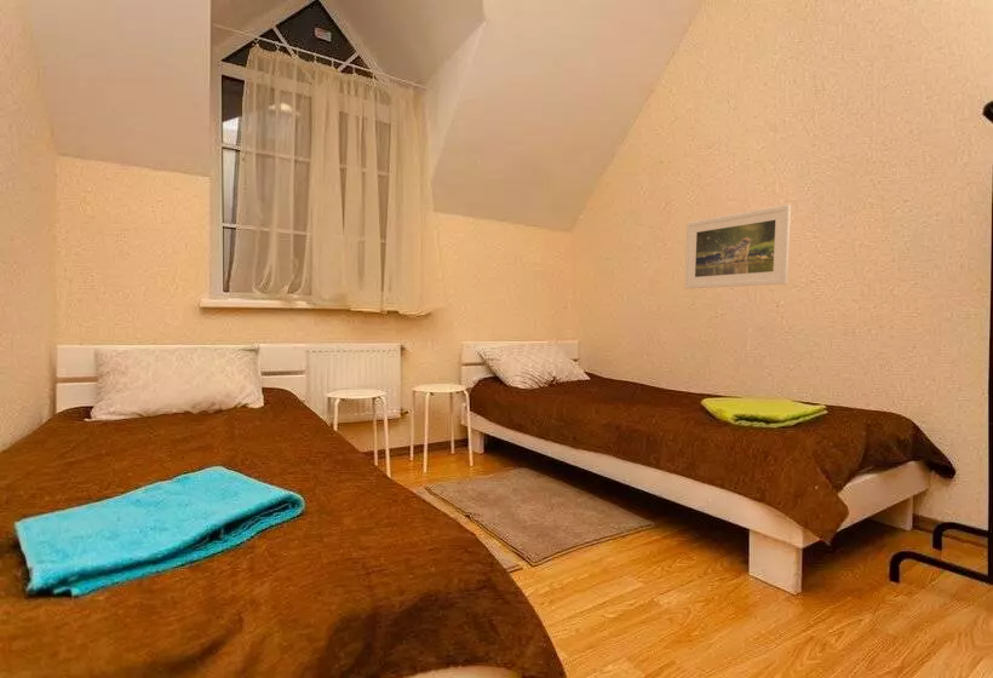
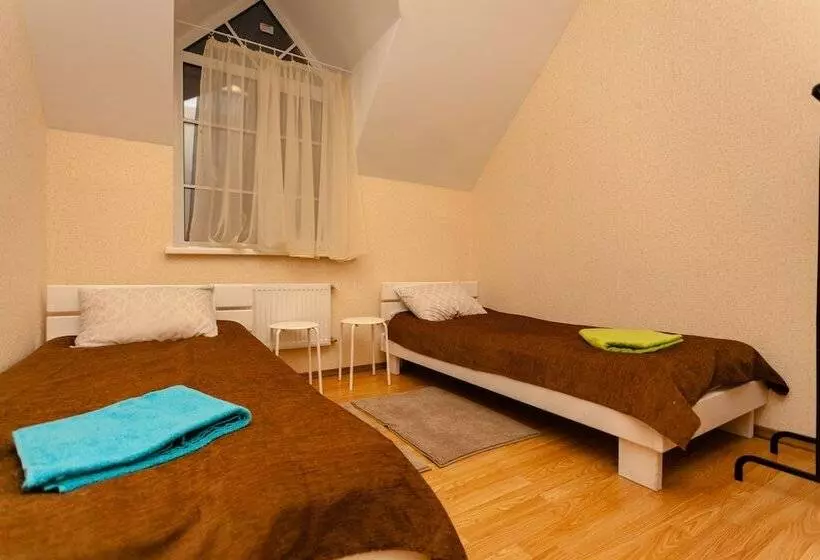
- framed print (733, 251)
